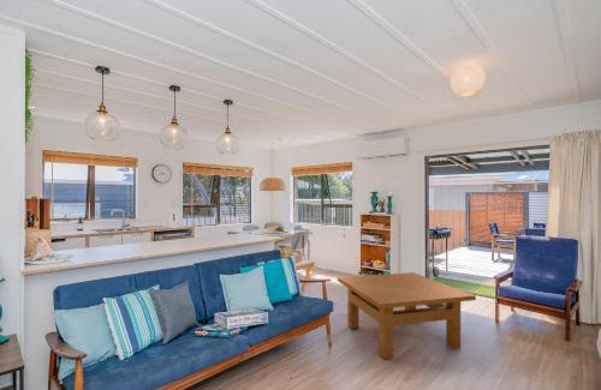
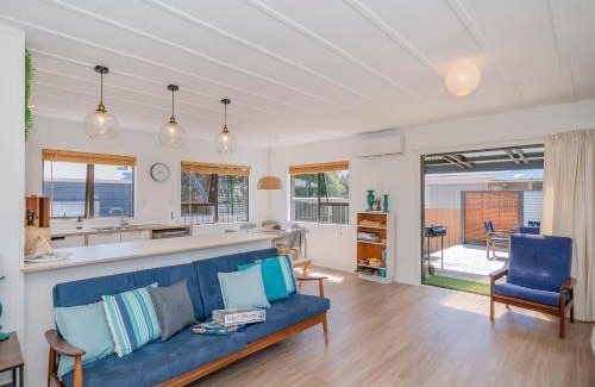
- table (399, 311)
